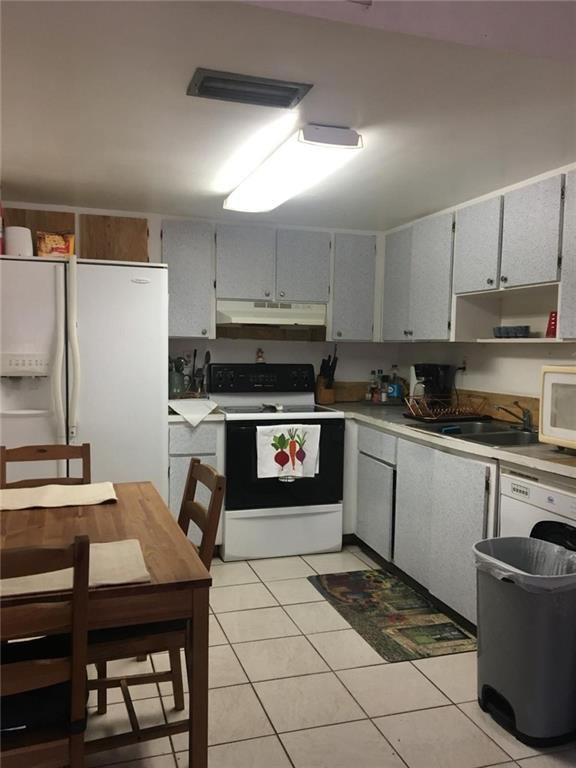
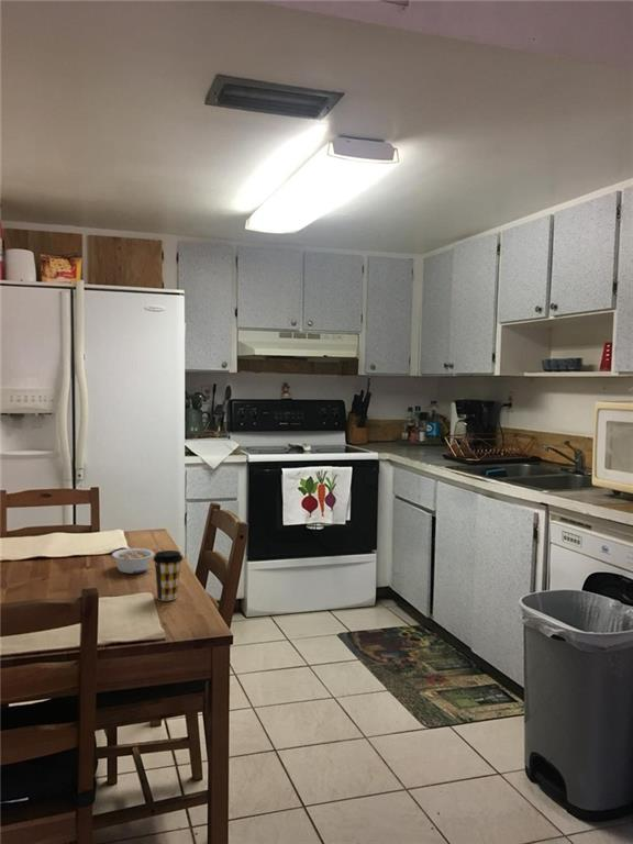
+ coffee cup (167, 575)
+ legume (133, 559)
